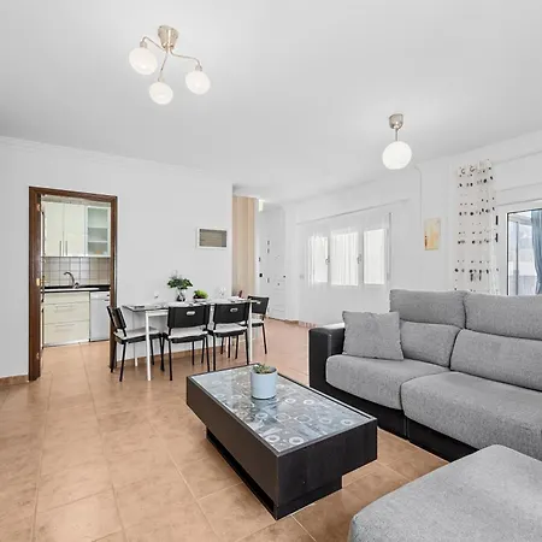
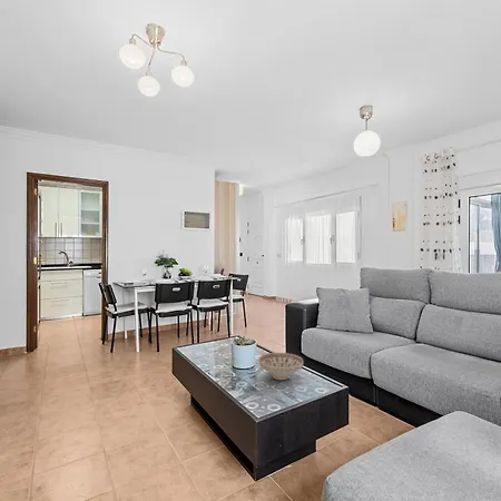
+ decorative bowl (281, 367)
